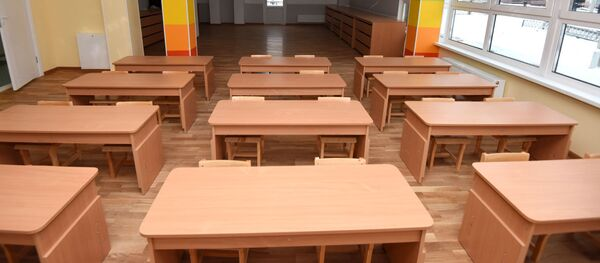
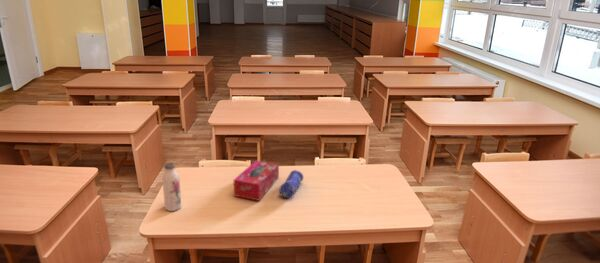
+ pencil case (291, 183)
+ tissue box (257, 179)
+ water bottle (171, 186)
